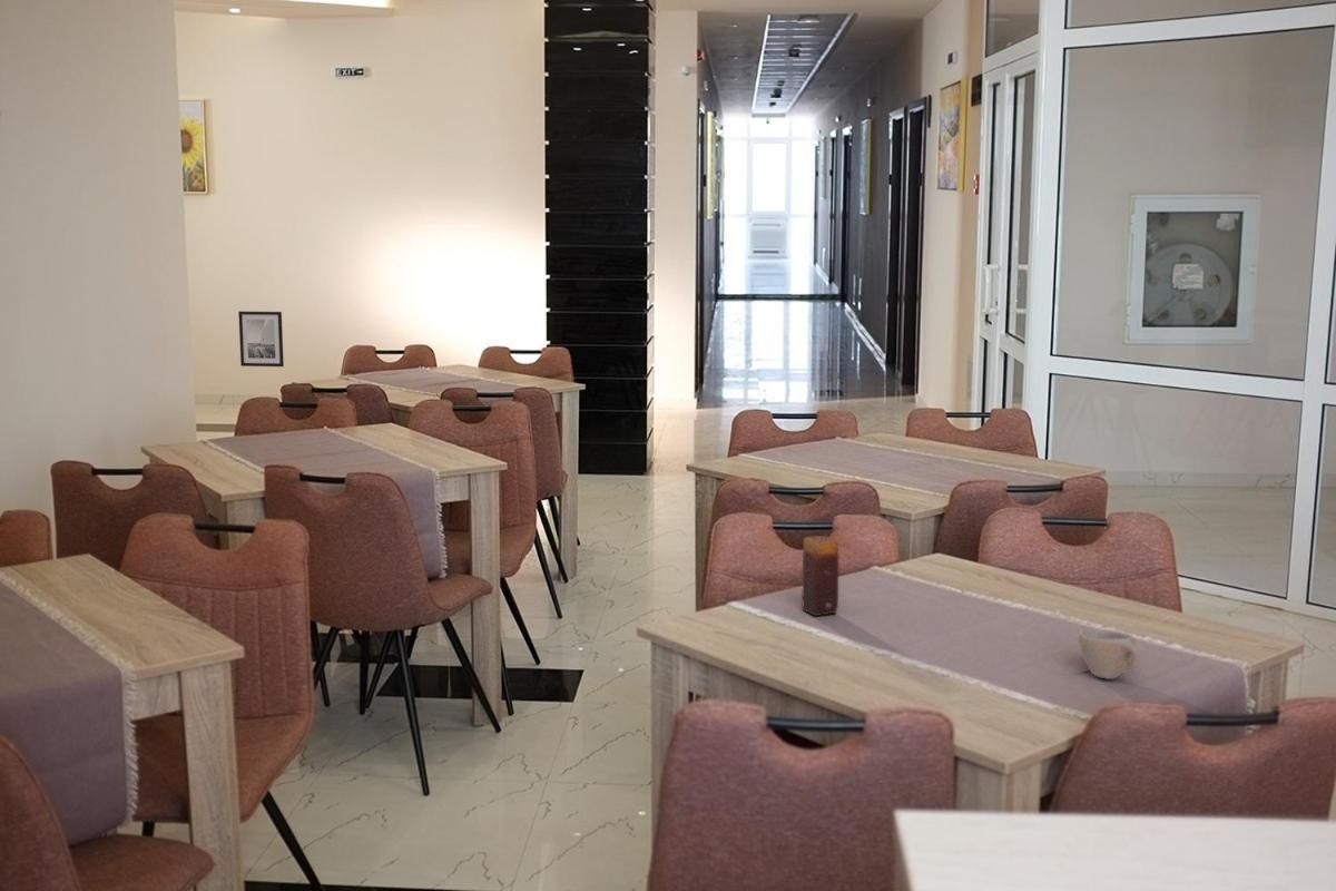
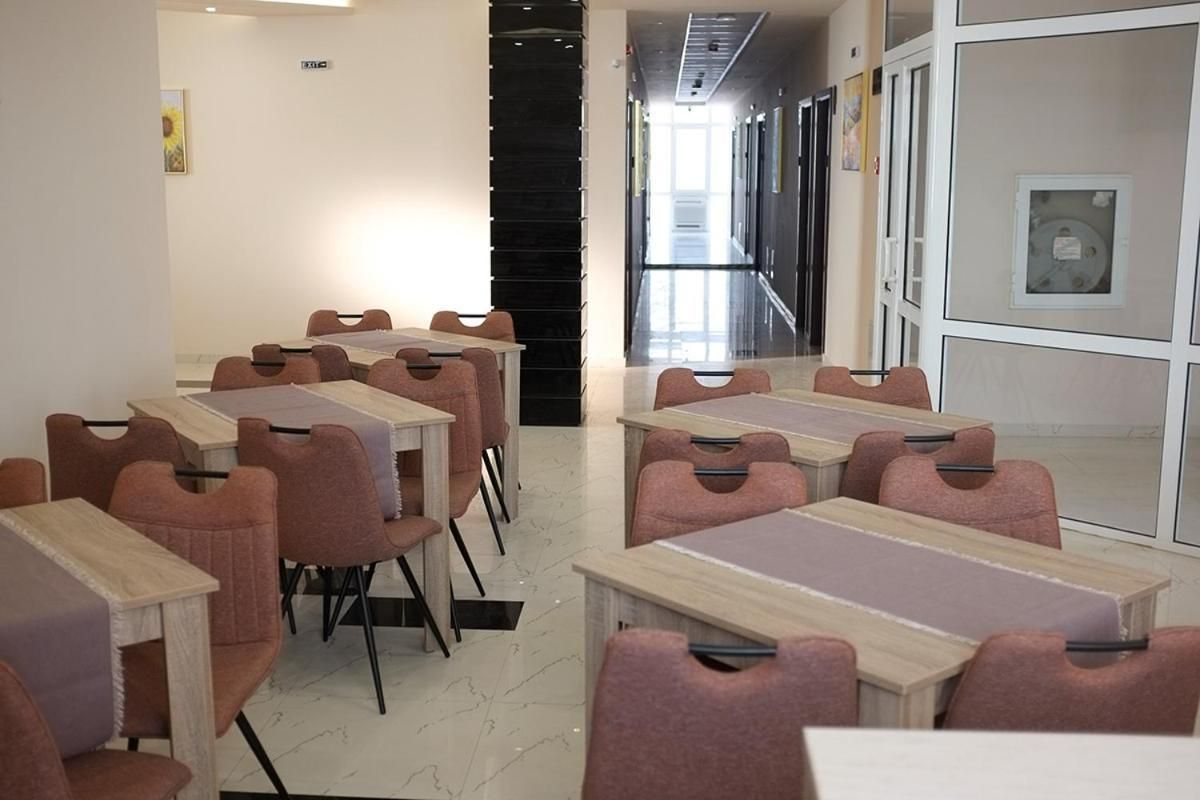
- wall art (261, 339)
- candle (821, 575)
- cup (1112, 656)
